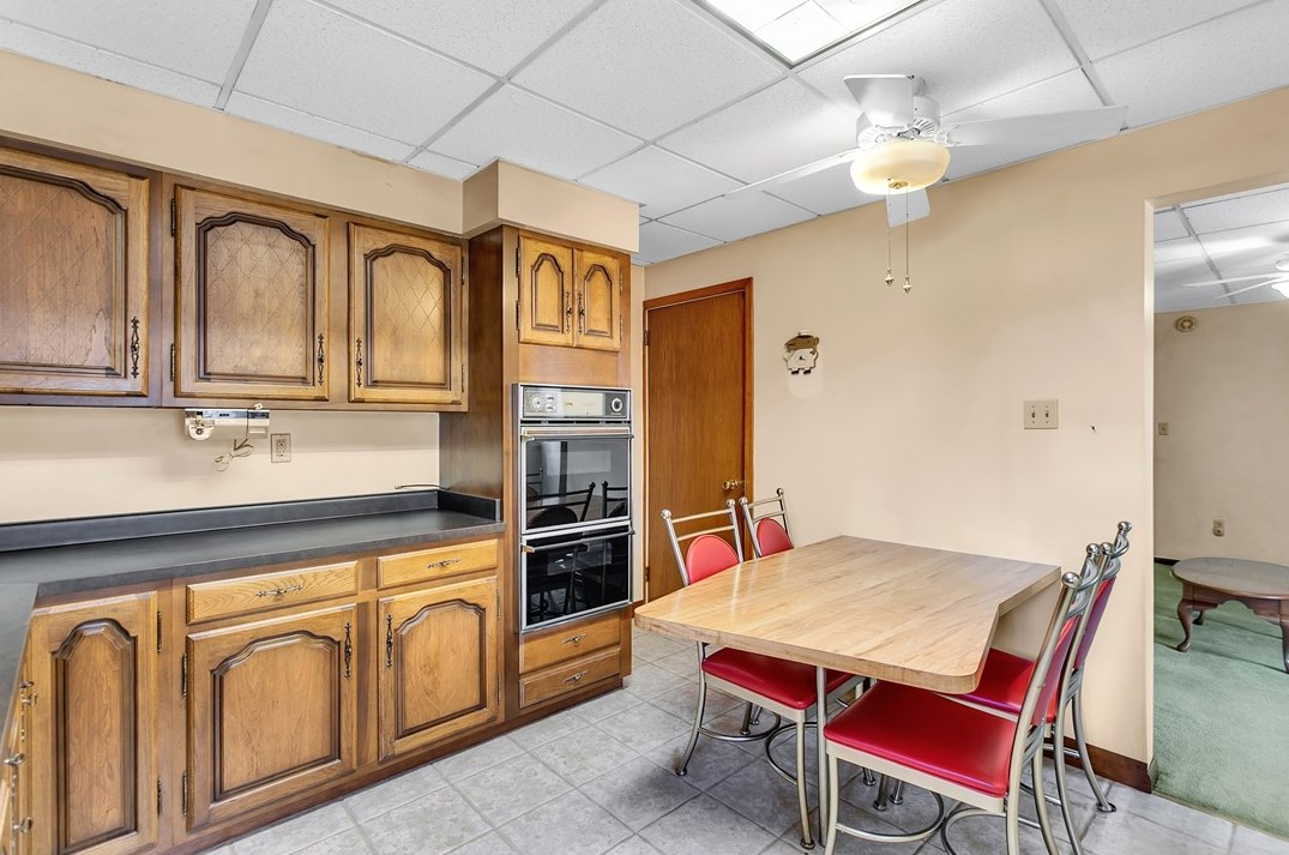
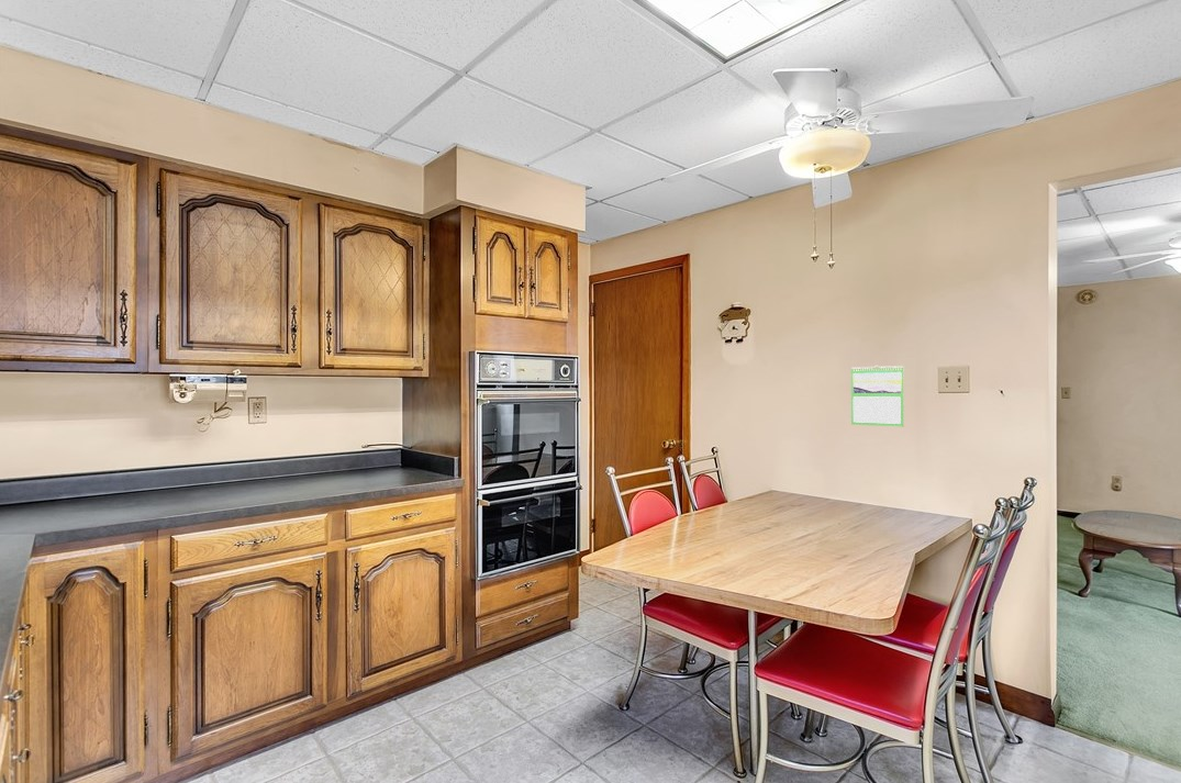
+ calendar (877, 395)
